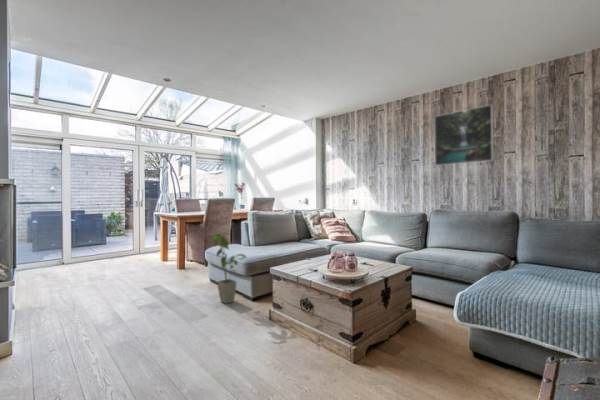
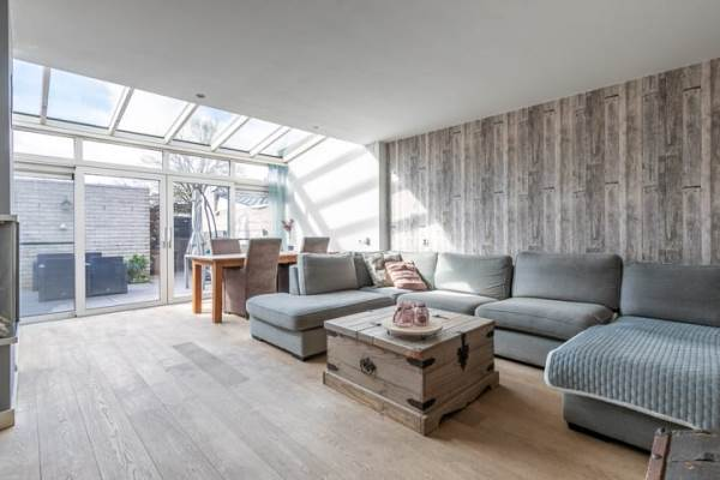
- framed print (462, 137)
- house plant (225, 268)
